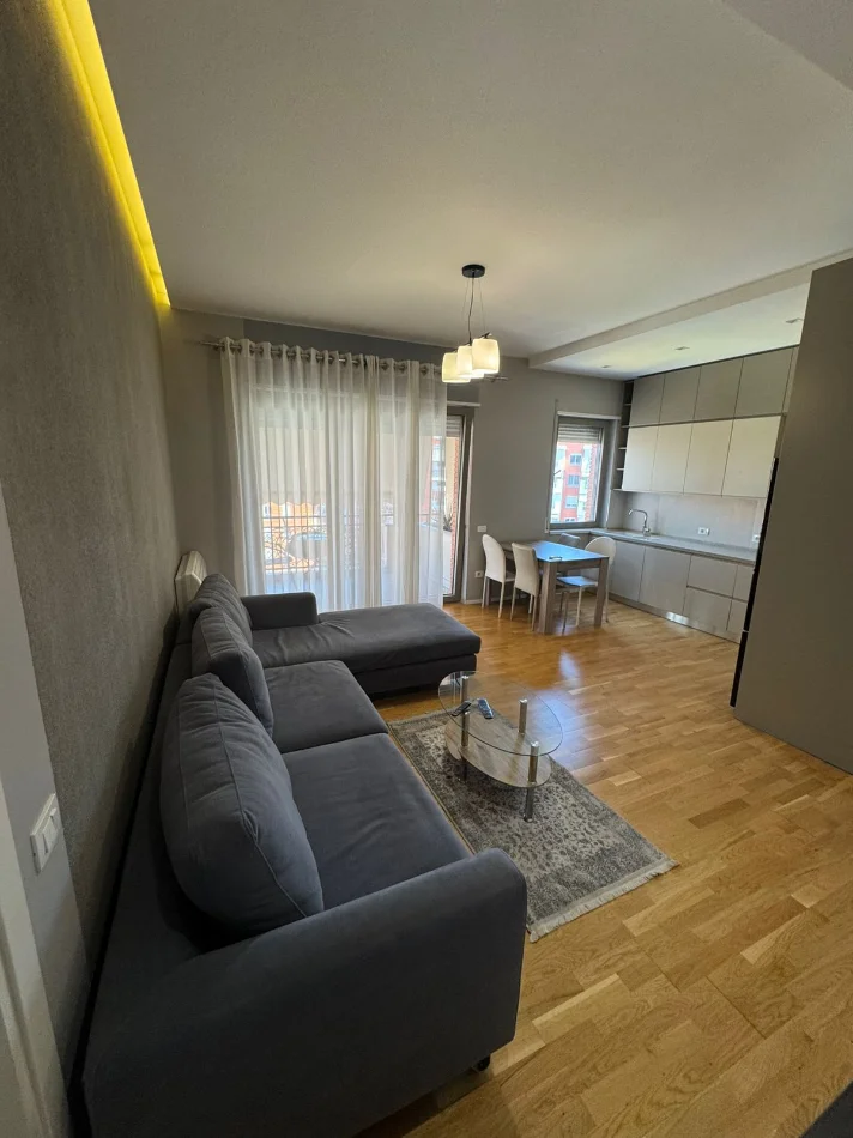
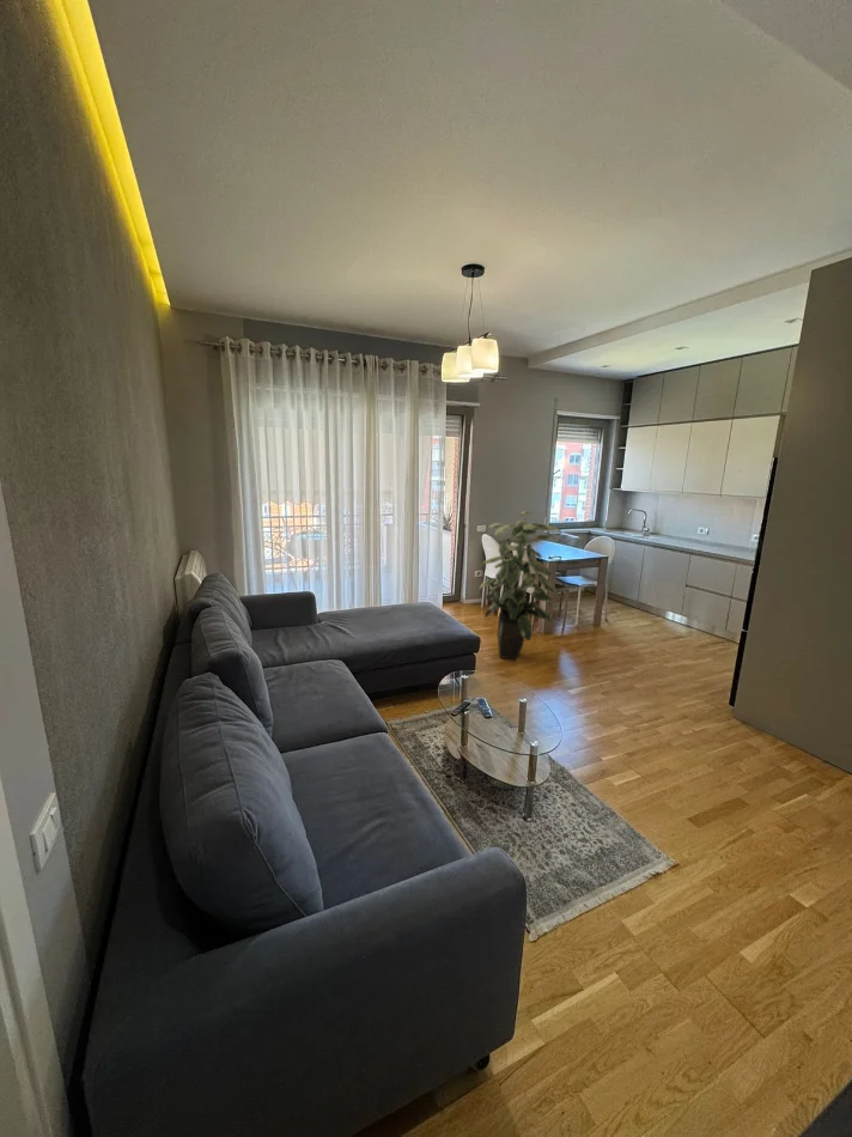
+ indoor plant (518, 588)
